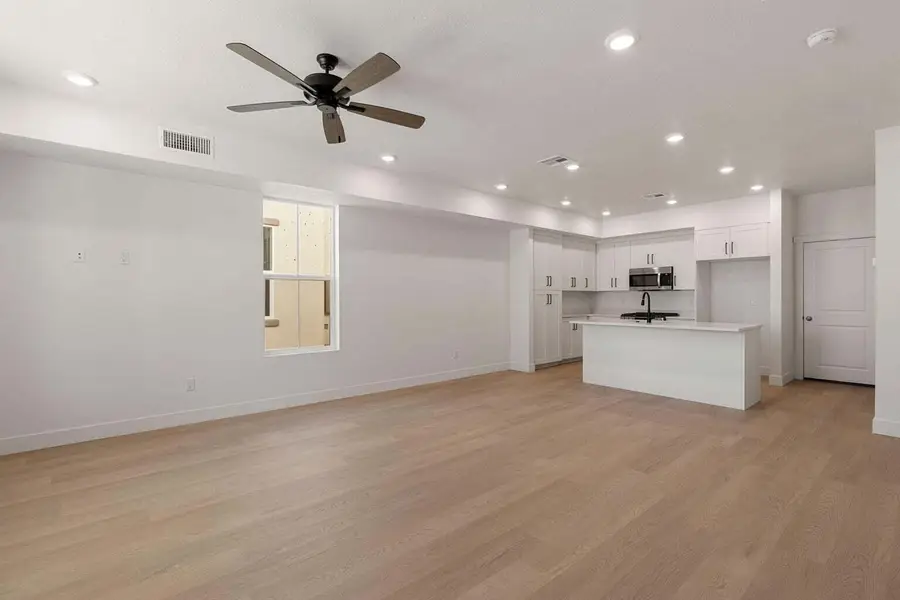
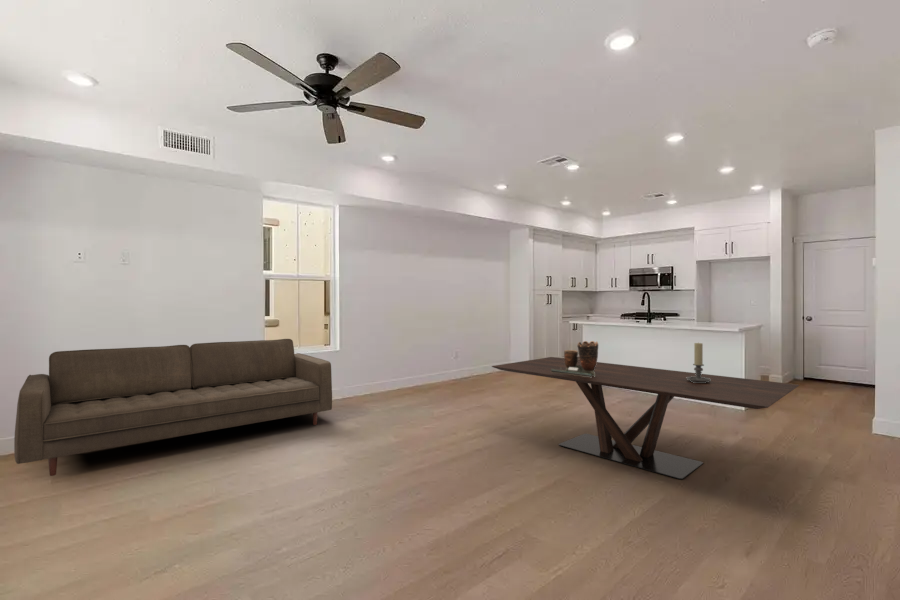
+ clay pot (577, 357)
+ candle holder (697, 362)
+ dining table (635, 422)
+ sofa (194, 390)
